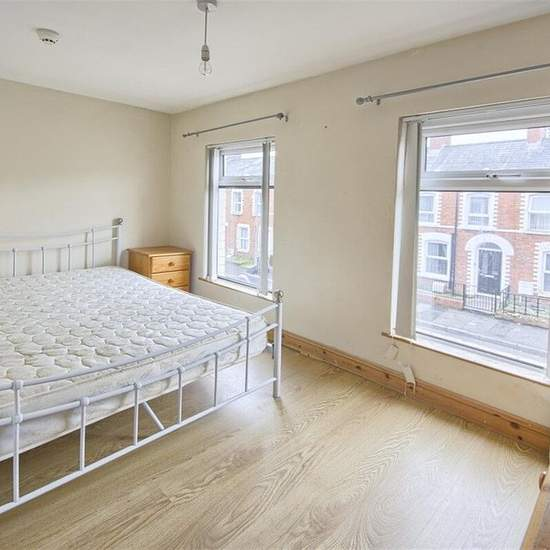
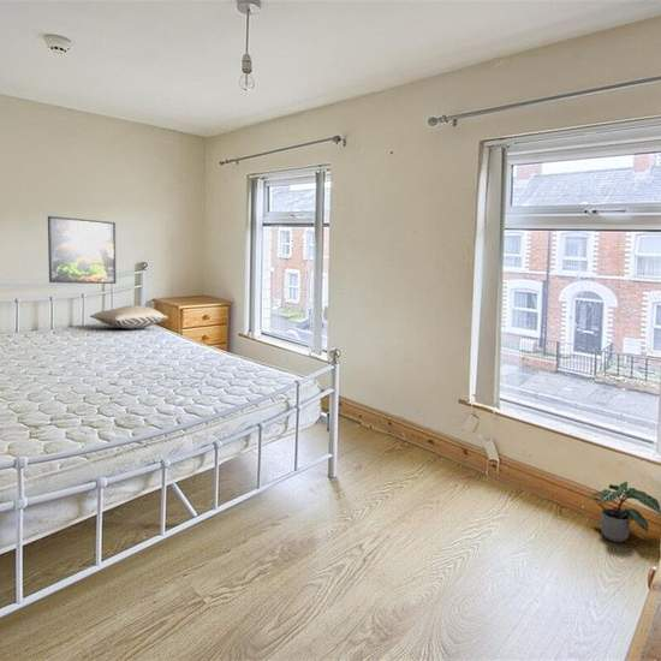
+ potted plant (623, 512)
+ pillow (129, 317)
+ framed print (83, 251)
